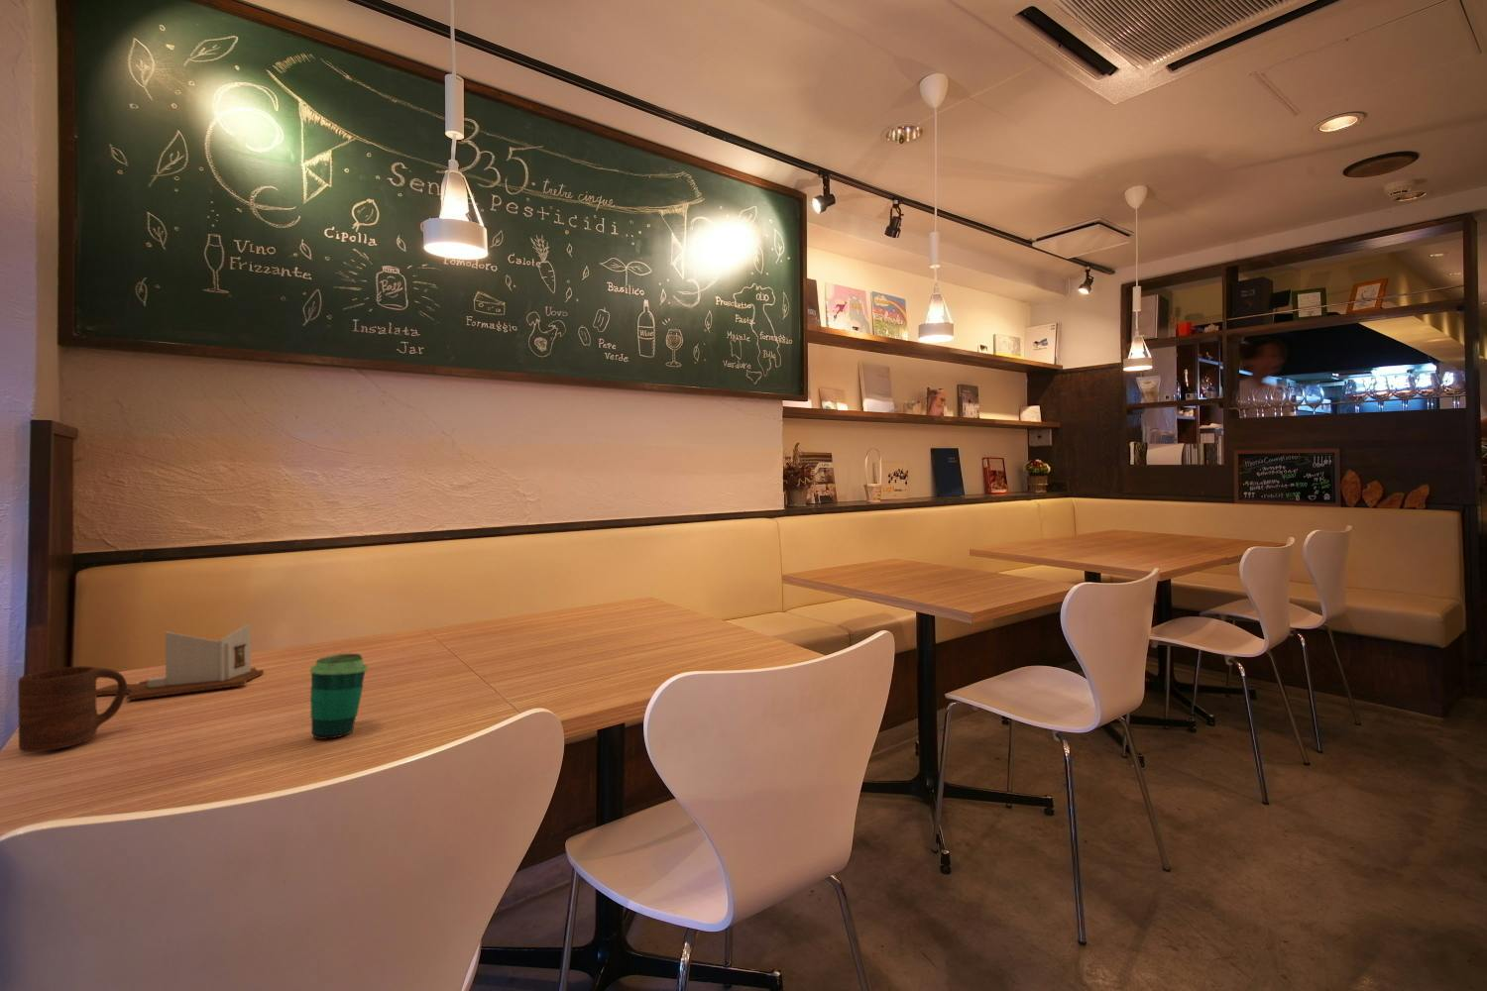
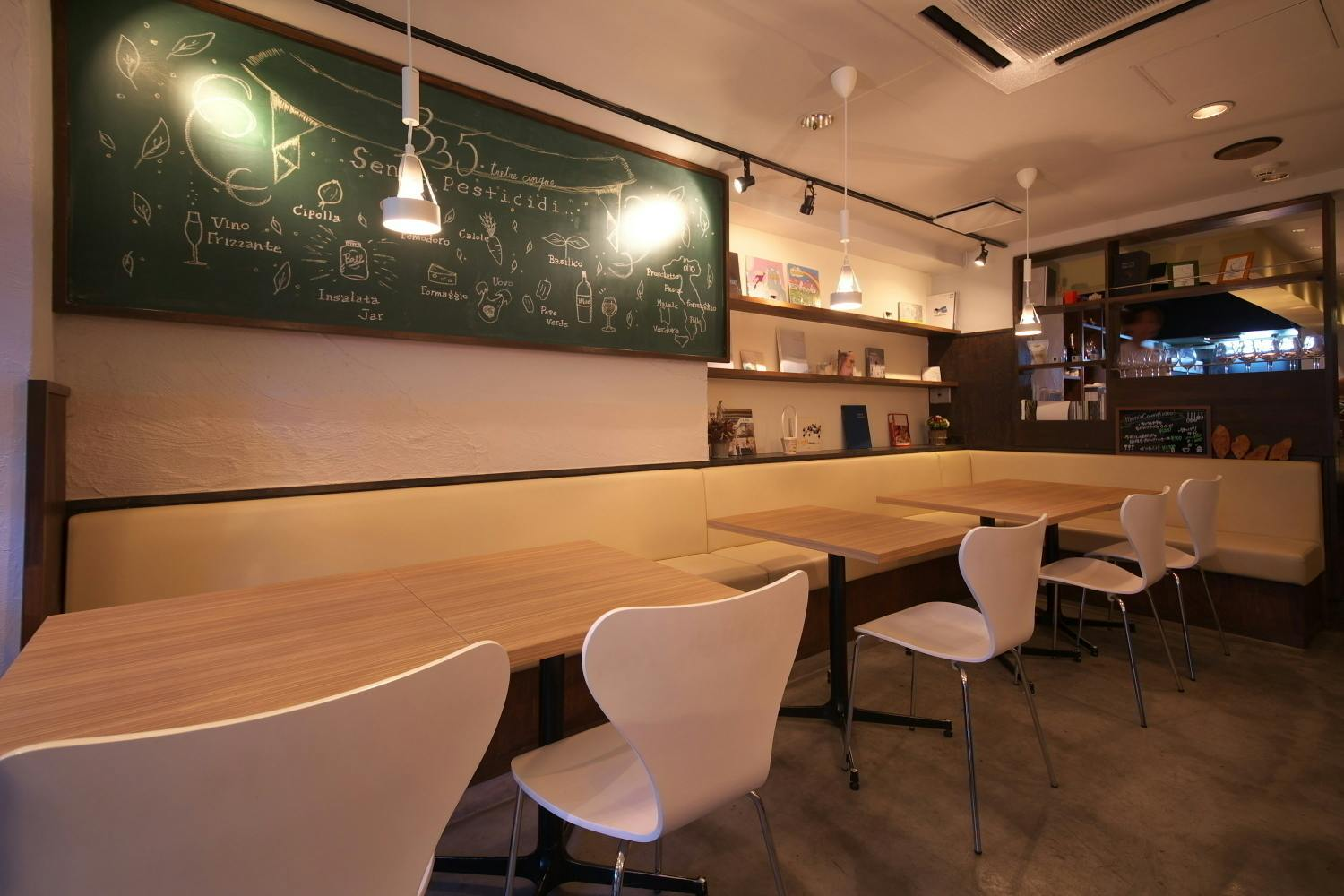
- cup (339, 693)
- cup (70, 706)
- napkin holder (186, 656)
